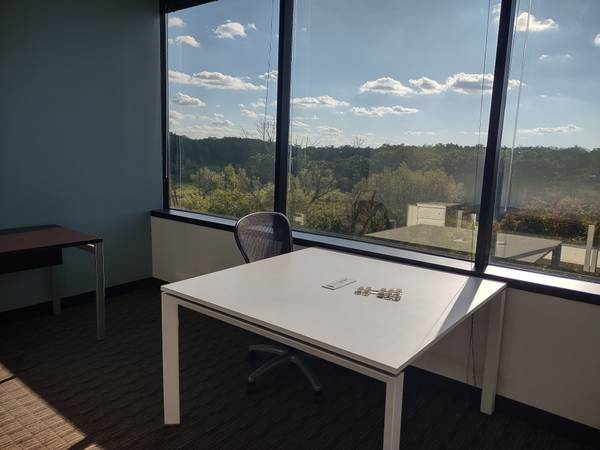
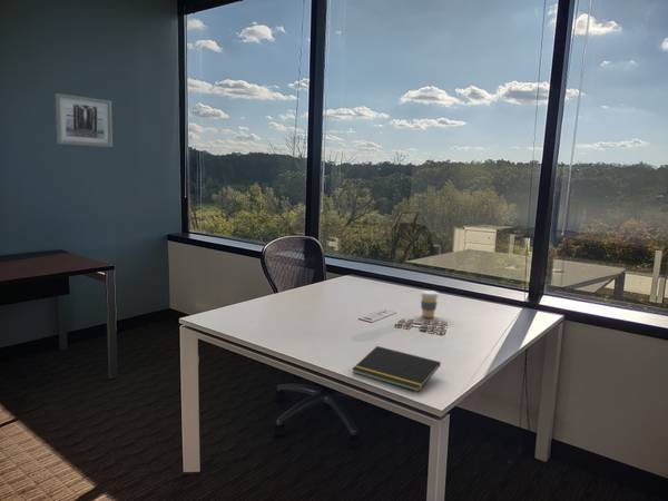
+ wall art (85, 121)
+ coffee cup (429, 304)
+ notepad (395, 366)
